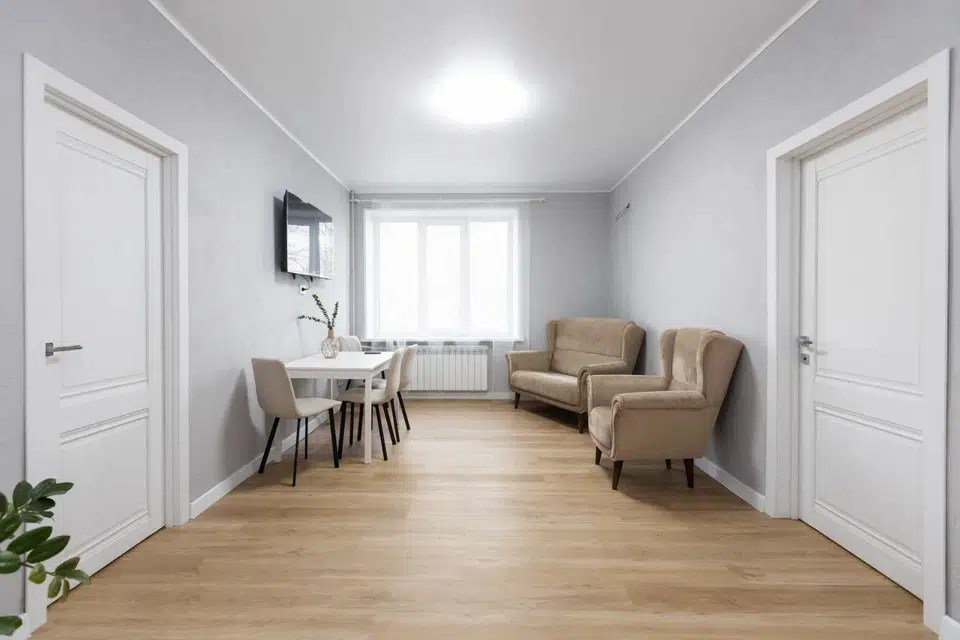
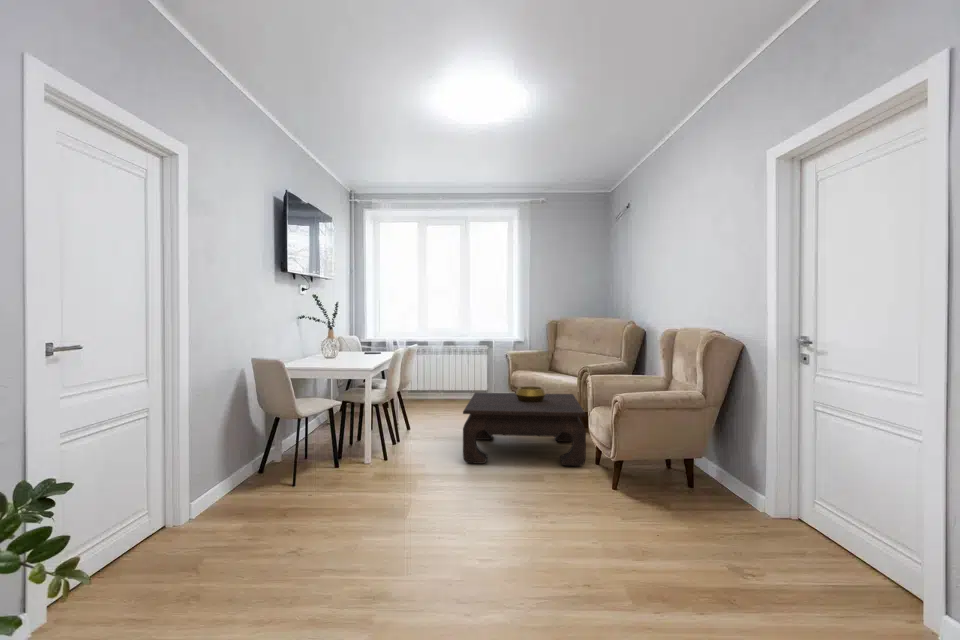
+ coffee table (523, 425)
+ decorative bowl (530, 393)
